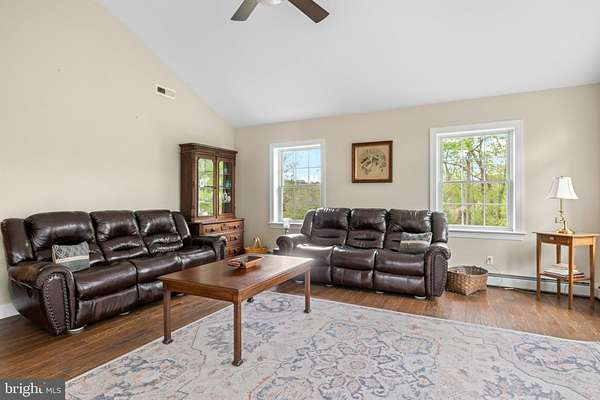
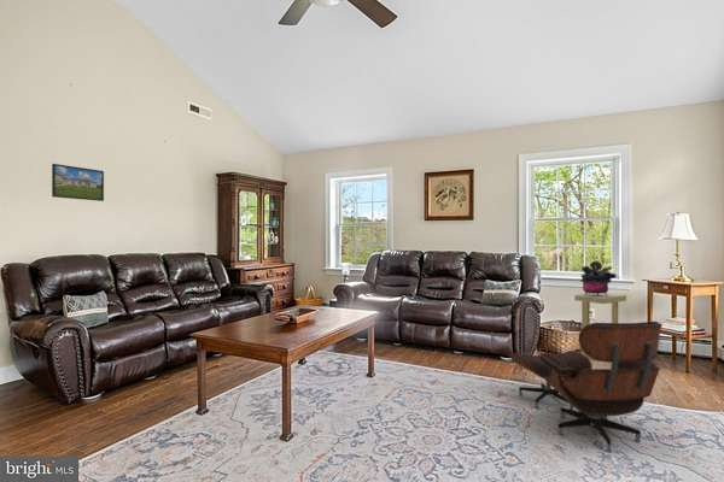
+ lounge chair (573, 363)
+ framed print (78, 183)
+ side table (589, 323)
+ potted plant (595, 277)
